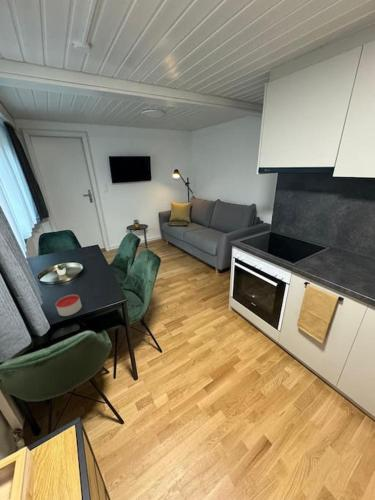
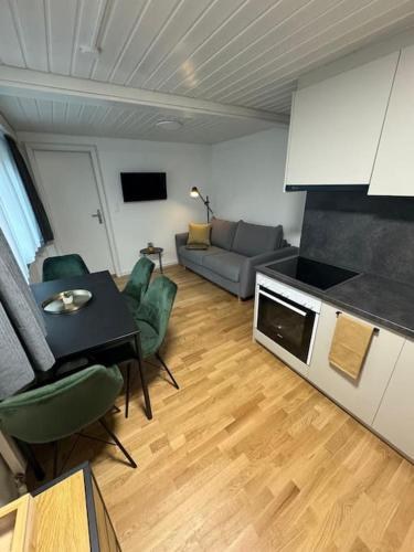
- candle (68, 304)
